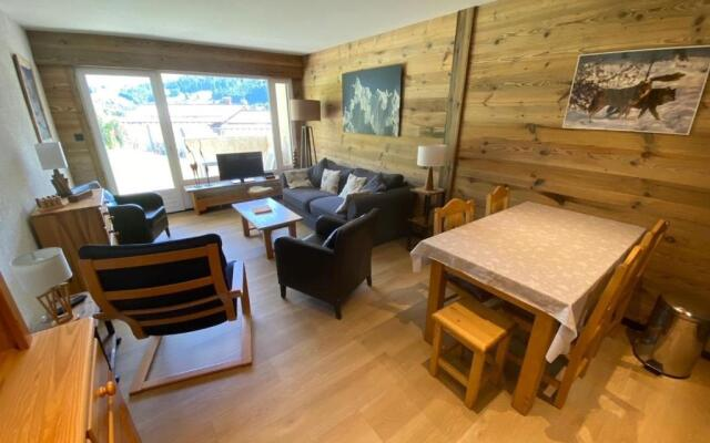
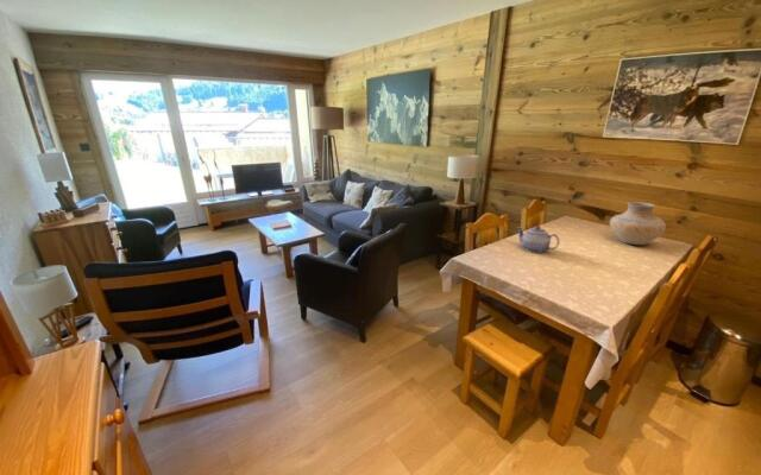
+ vase (636, 223)
+ teapot (536, 238)
